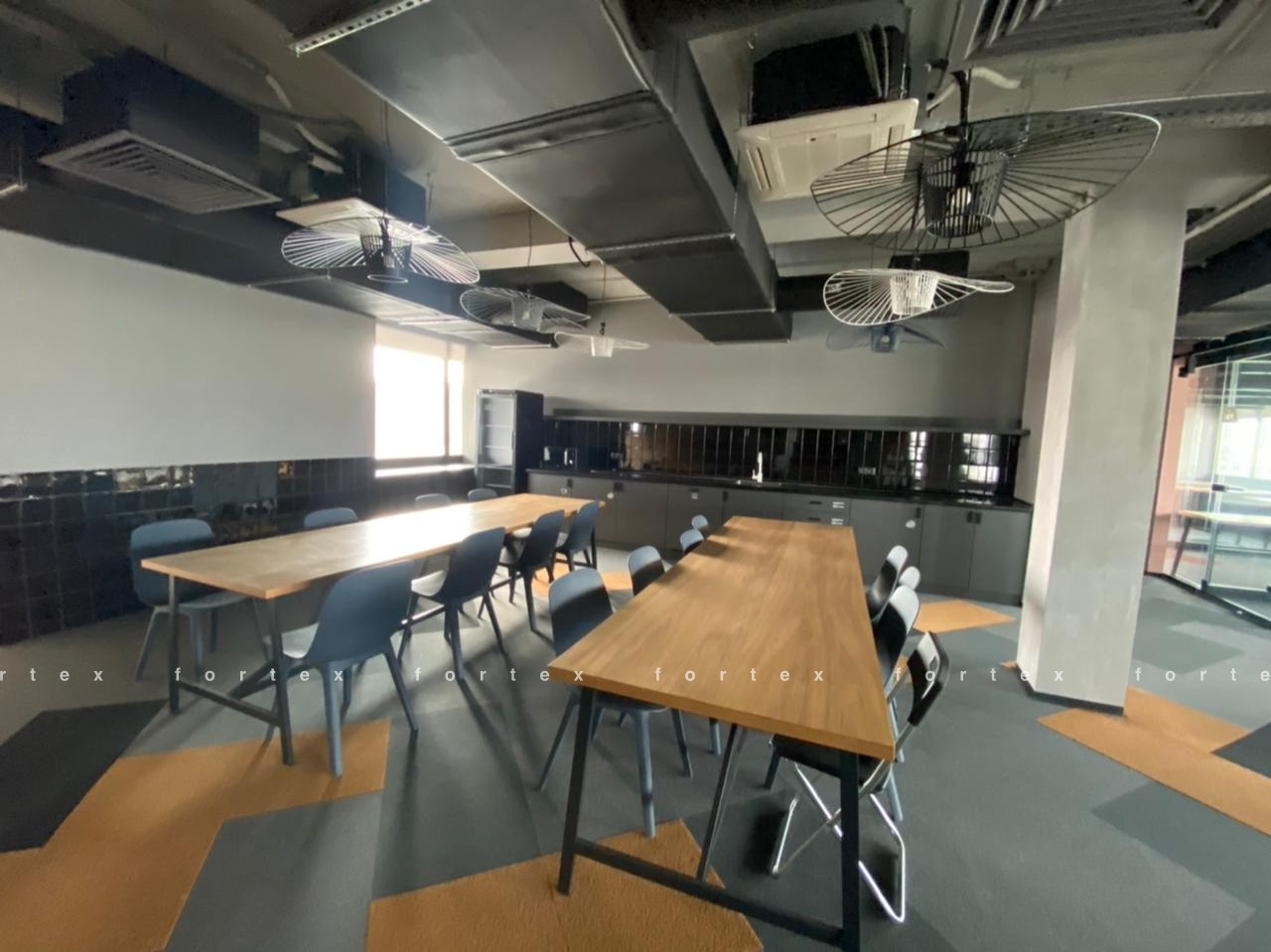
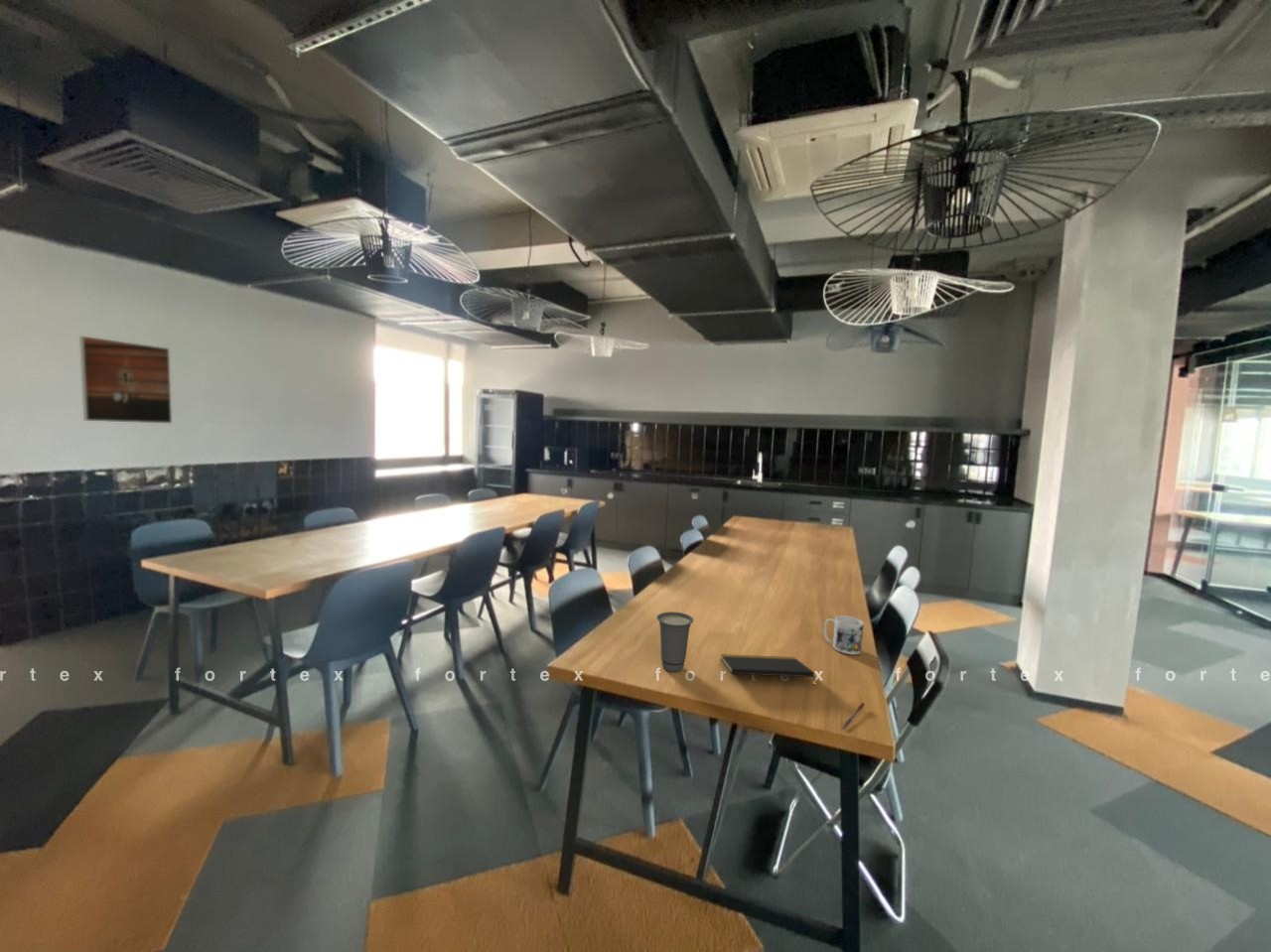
+ pen (853, 715)
+ cup (673, 642)
+ mug (842, 633)
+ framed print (128, 382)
+ notepad (765, 665)
